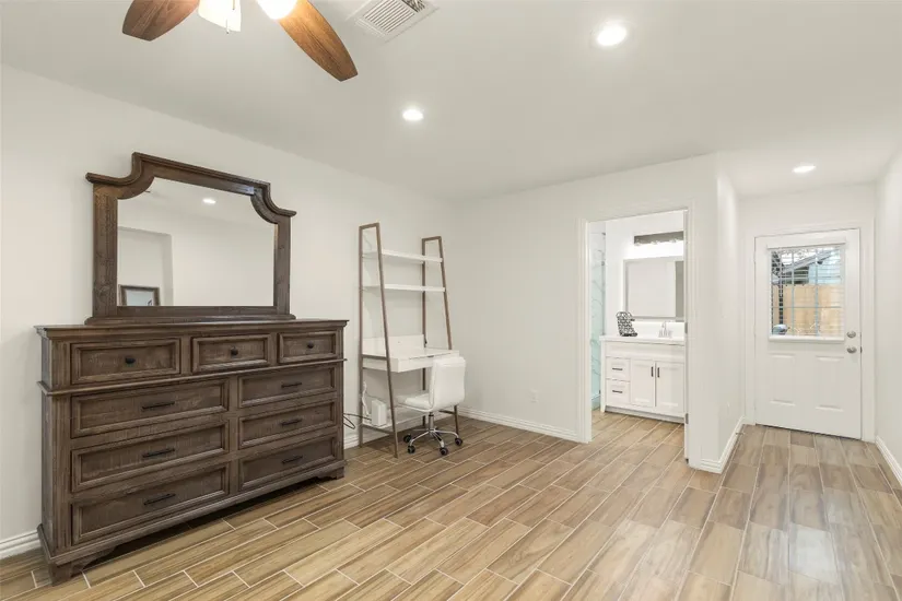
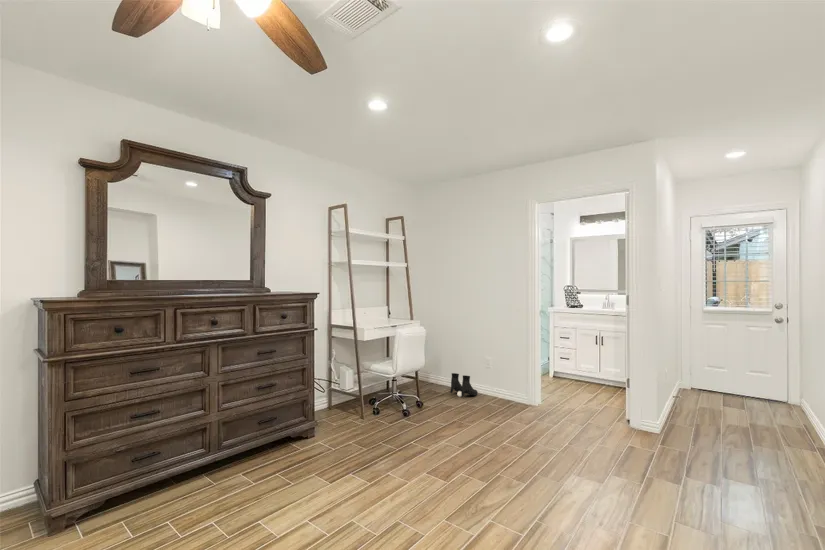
+ boots (464, 383)
